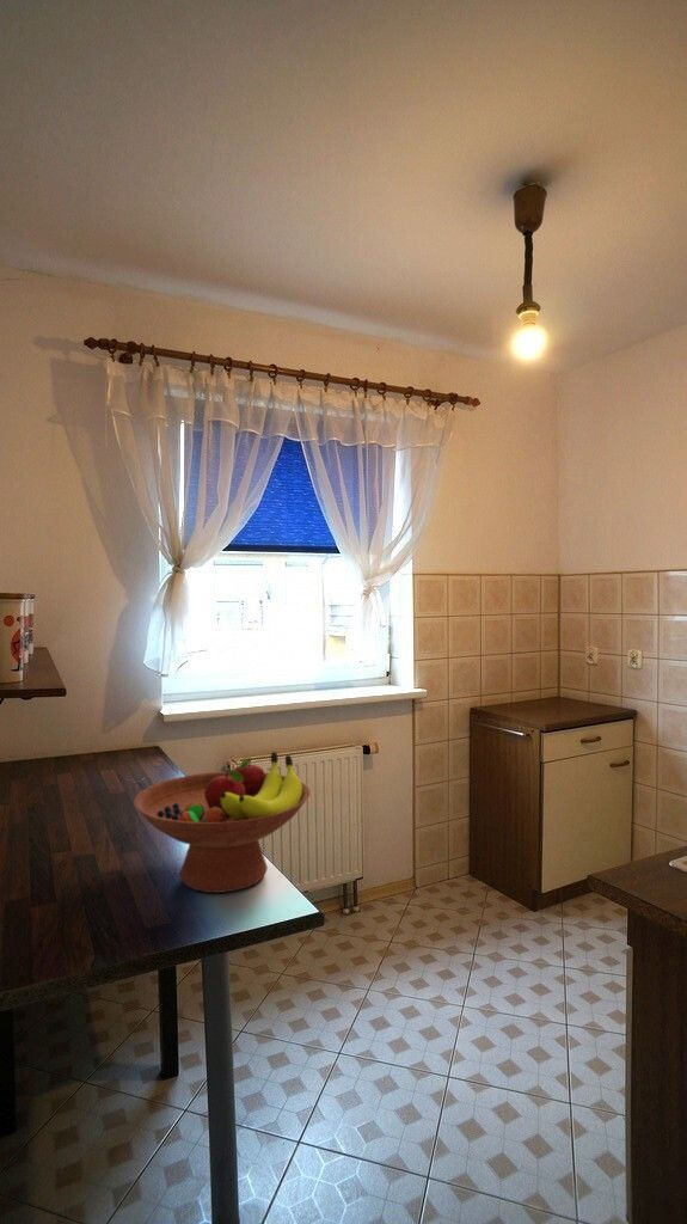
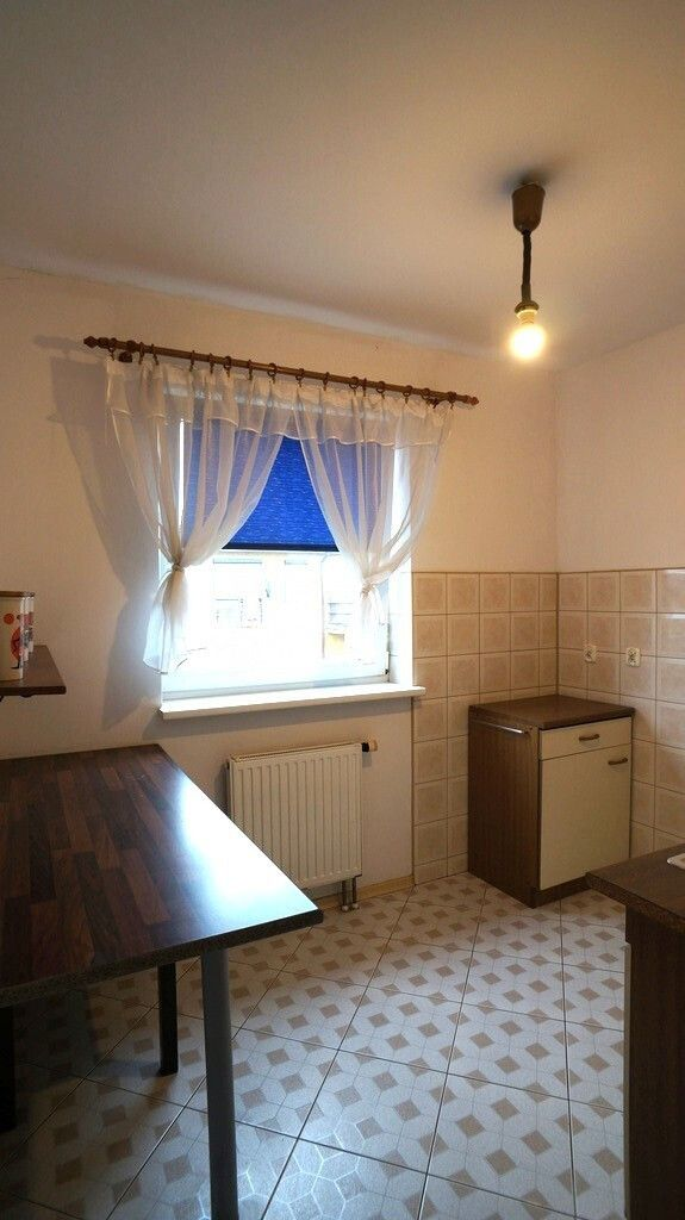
- fruit bowl (223, 818)
